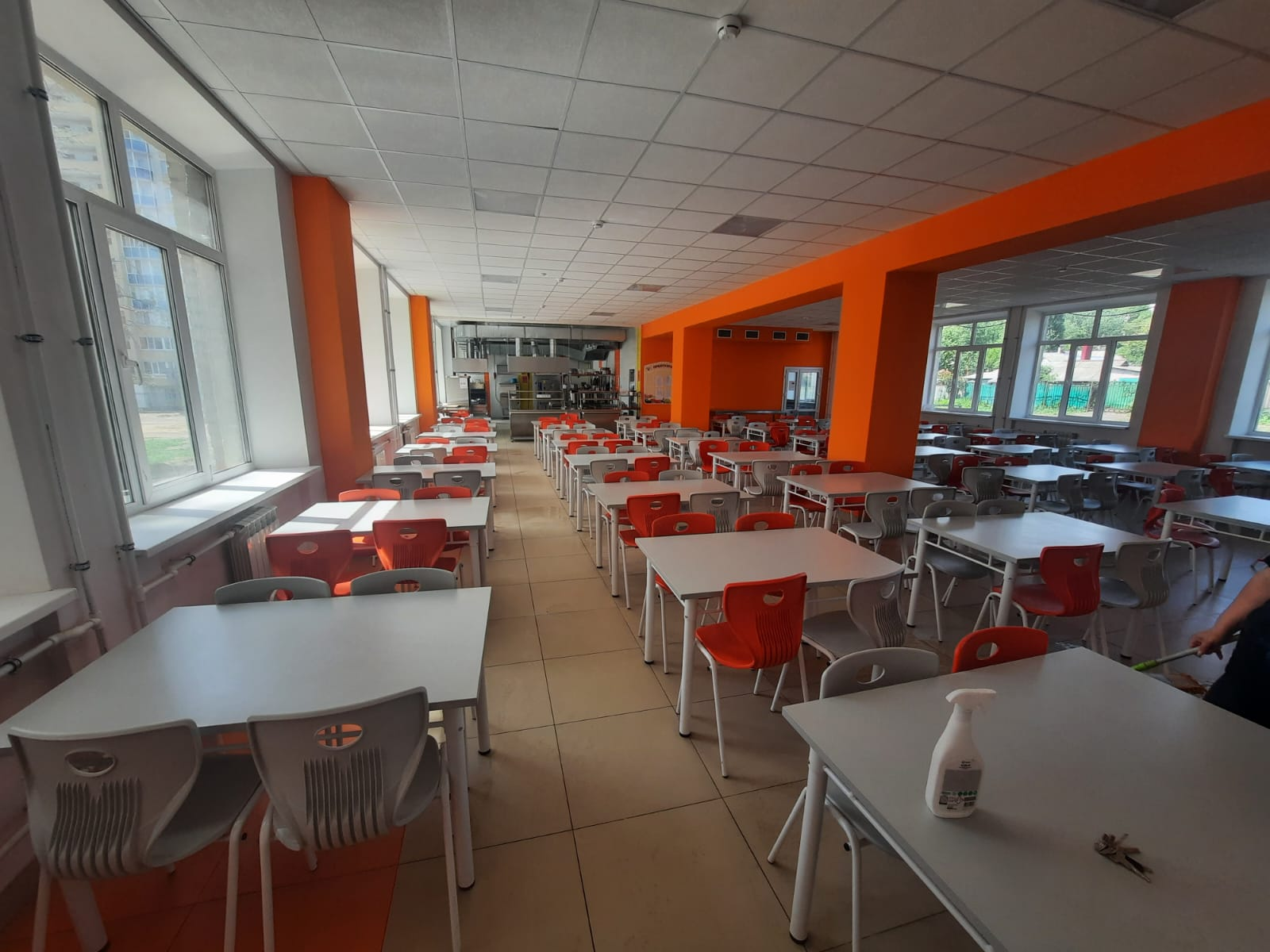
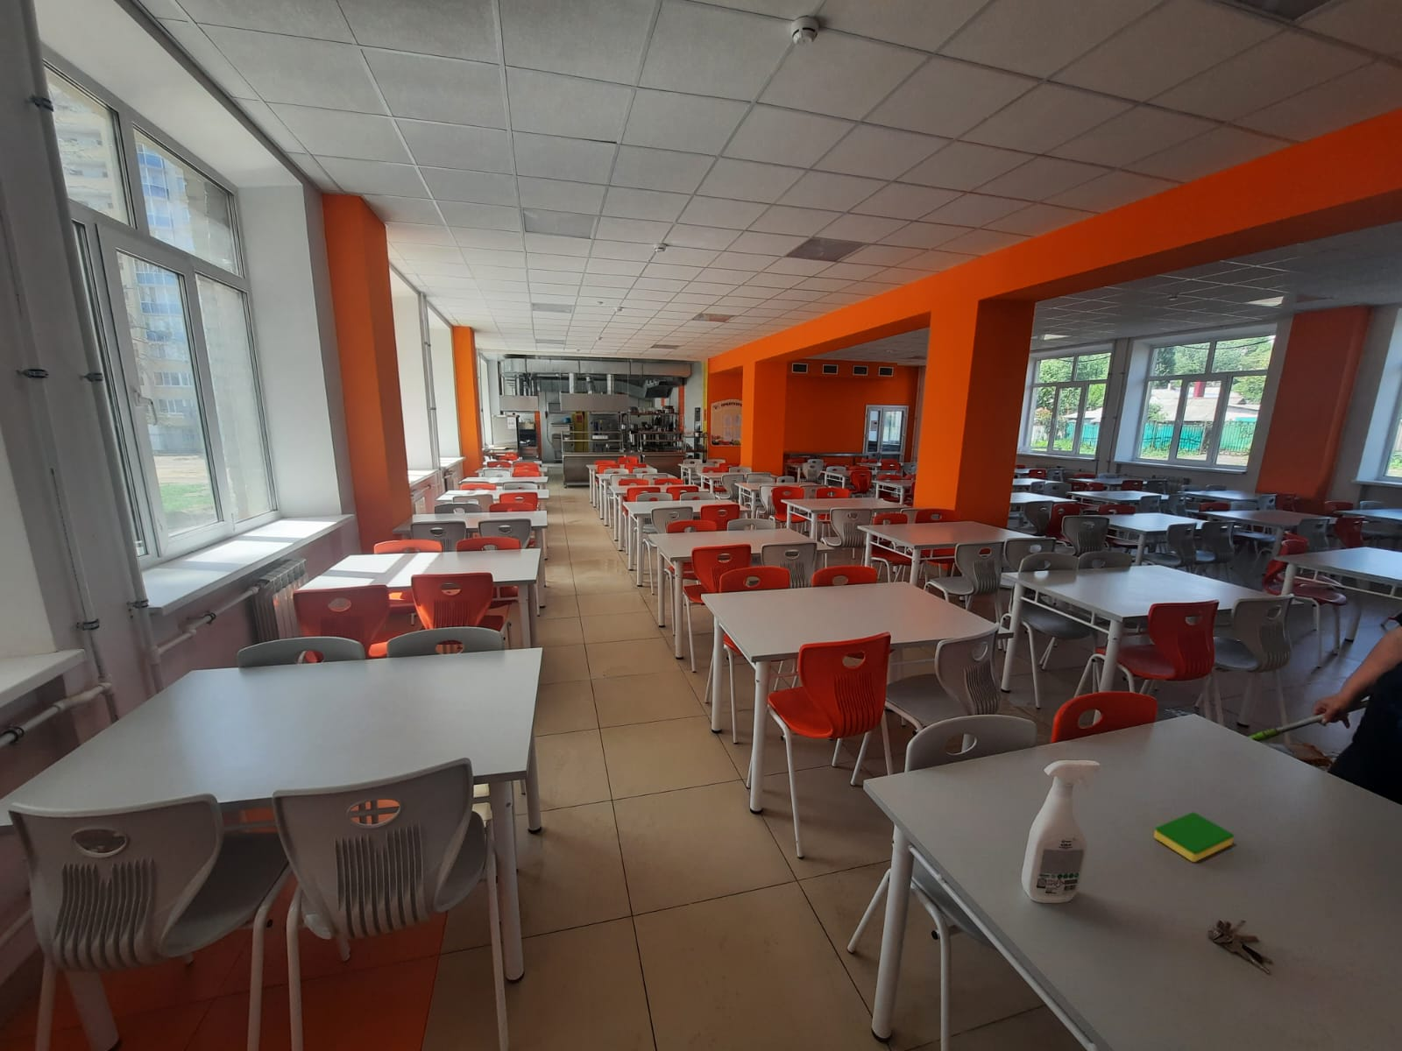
+ dish sponge (1193, 836)
